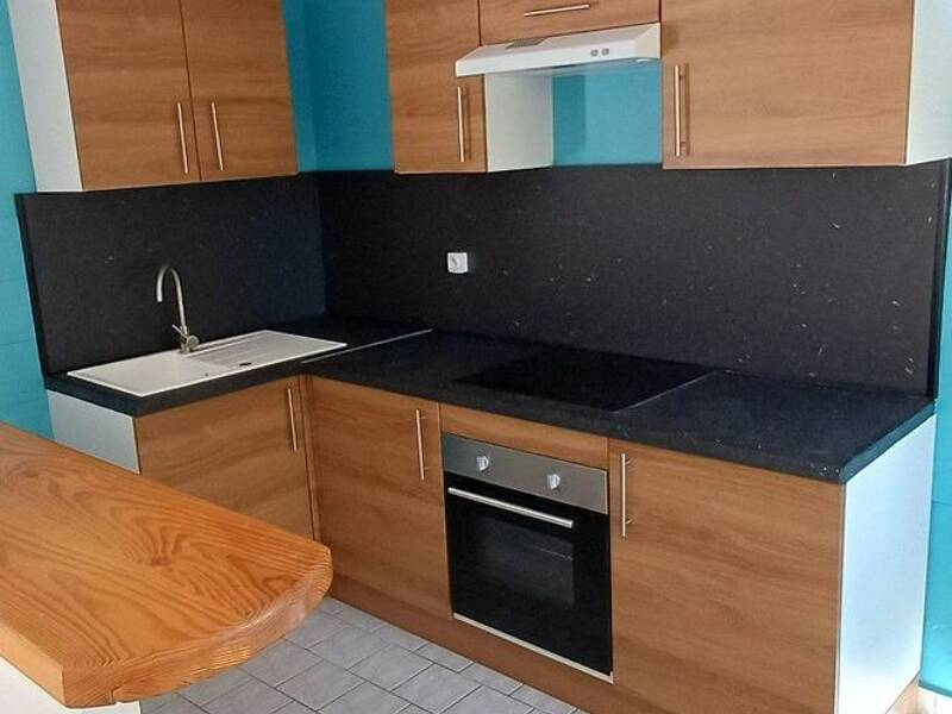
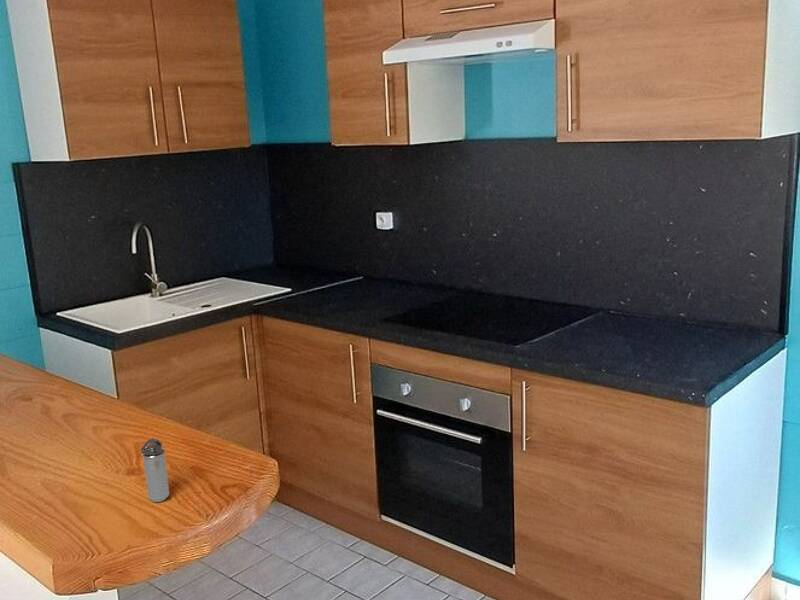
+ shaker (155, 469)
